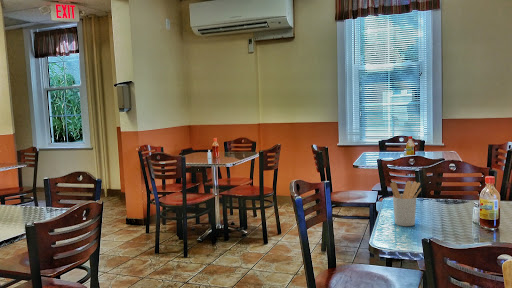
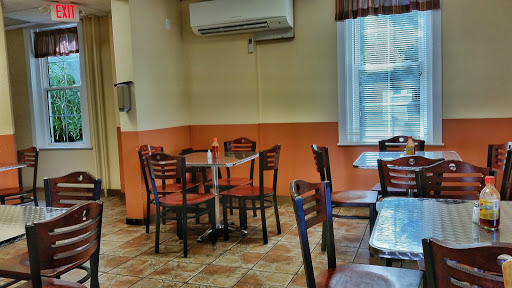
- utensil holder (407, 202)
